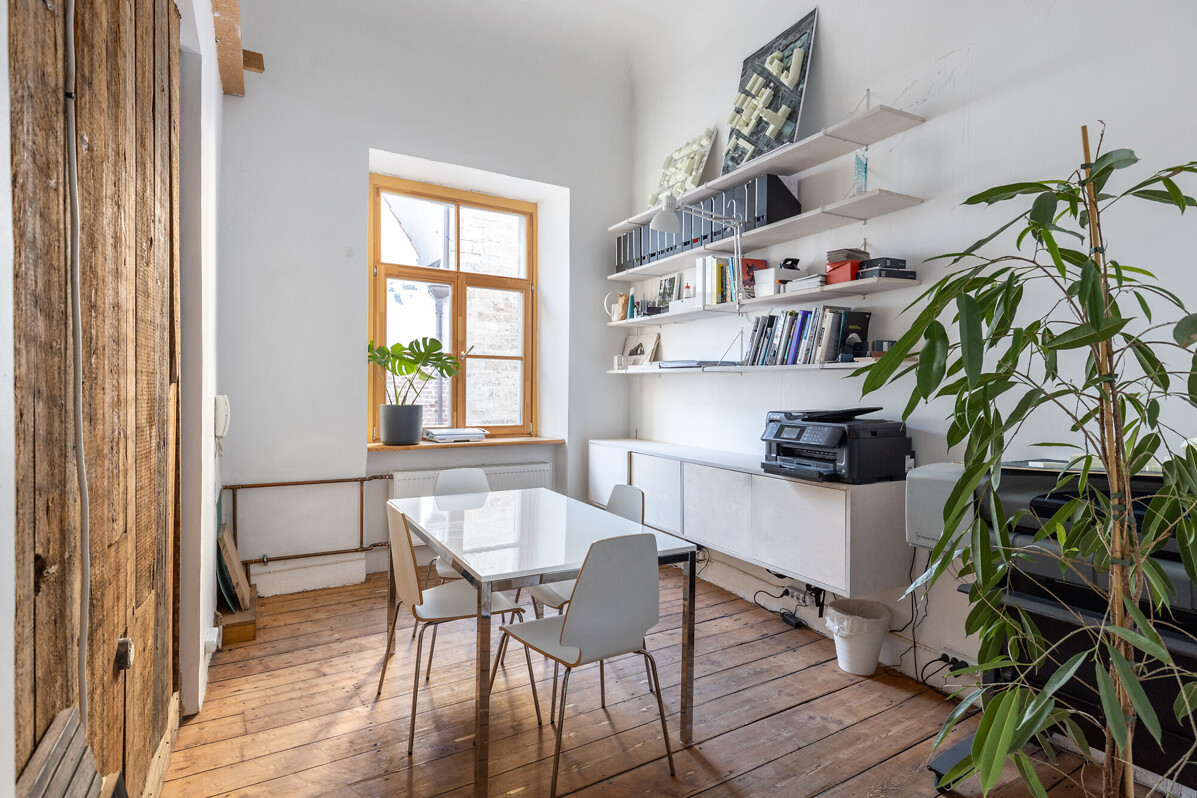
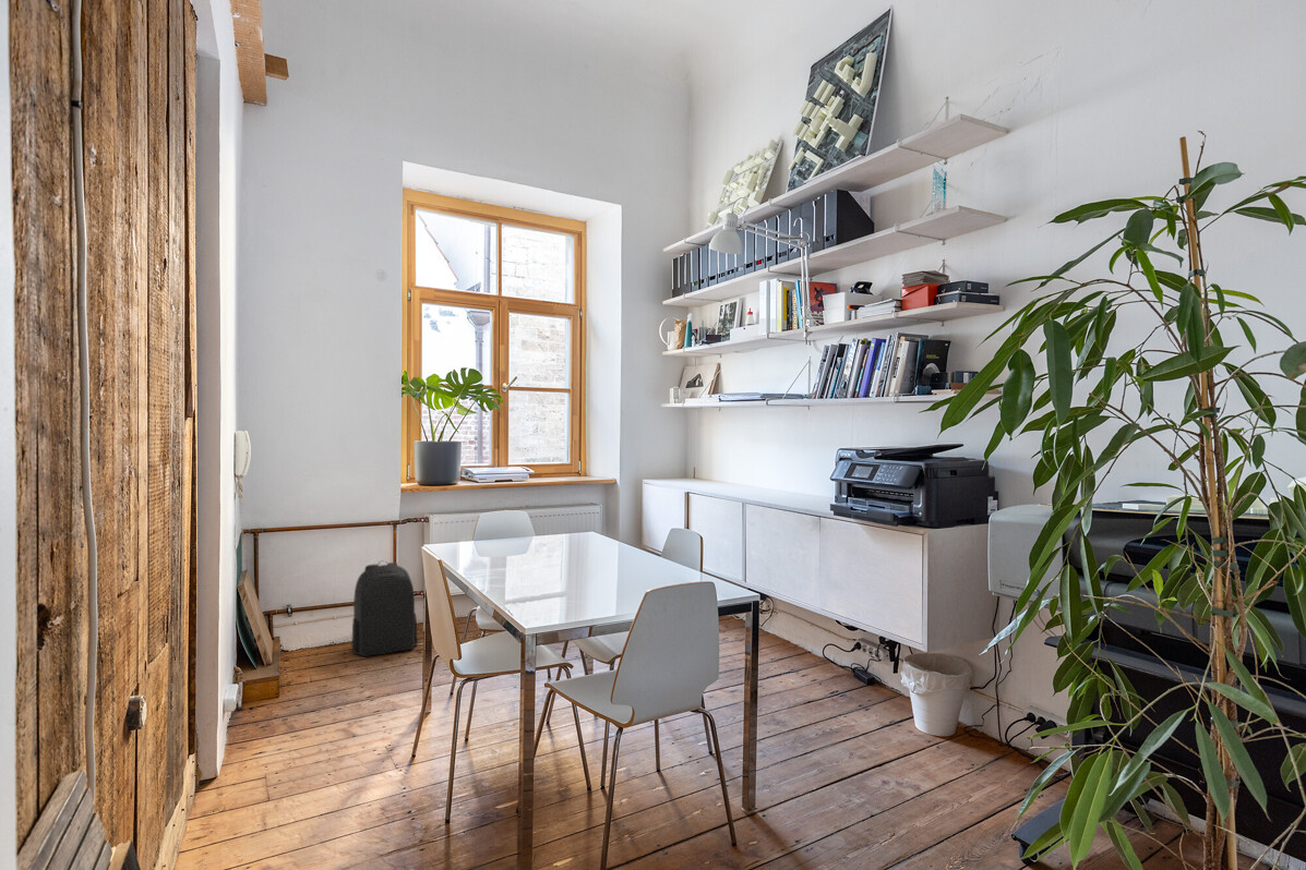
+ backpack (384, 603)
